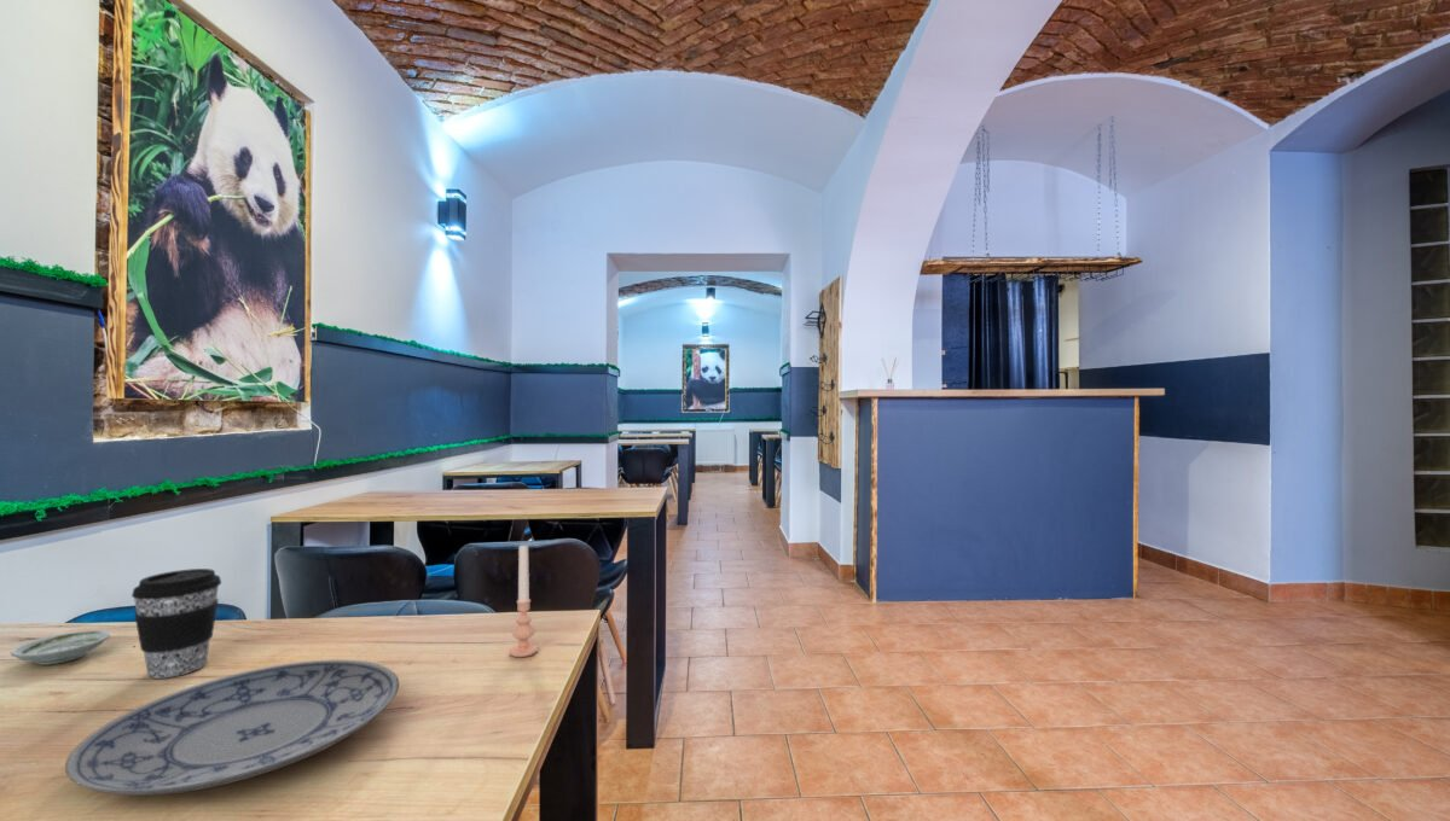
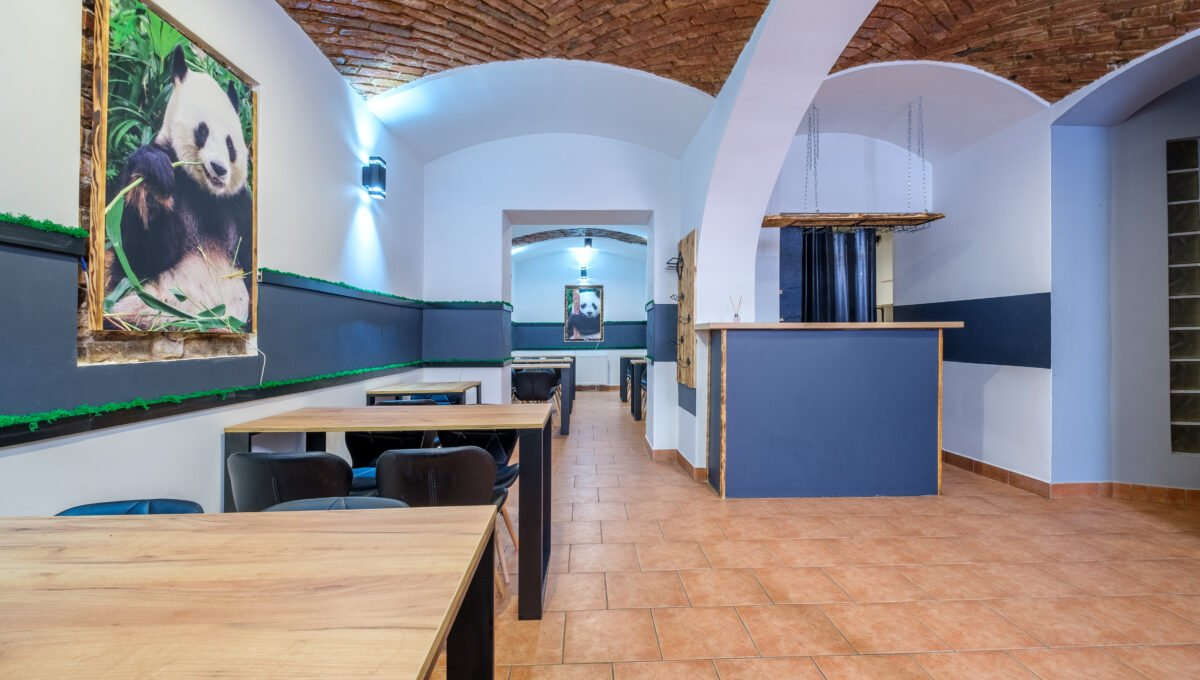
- coffee cup (178, 622)
- candle (523, 596)
- saucer (62, 650)
- plate (254, 724)
